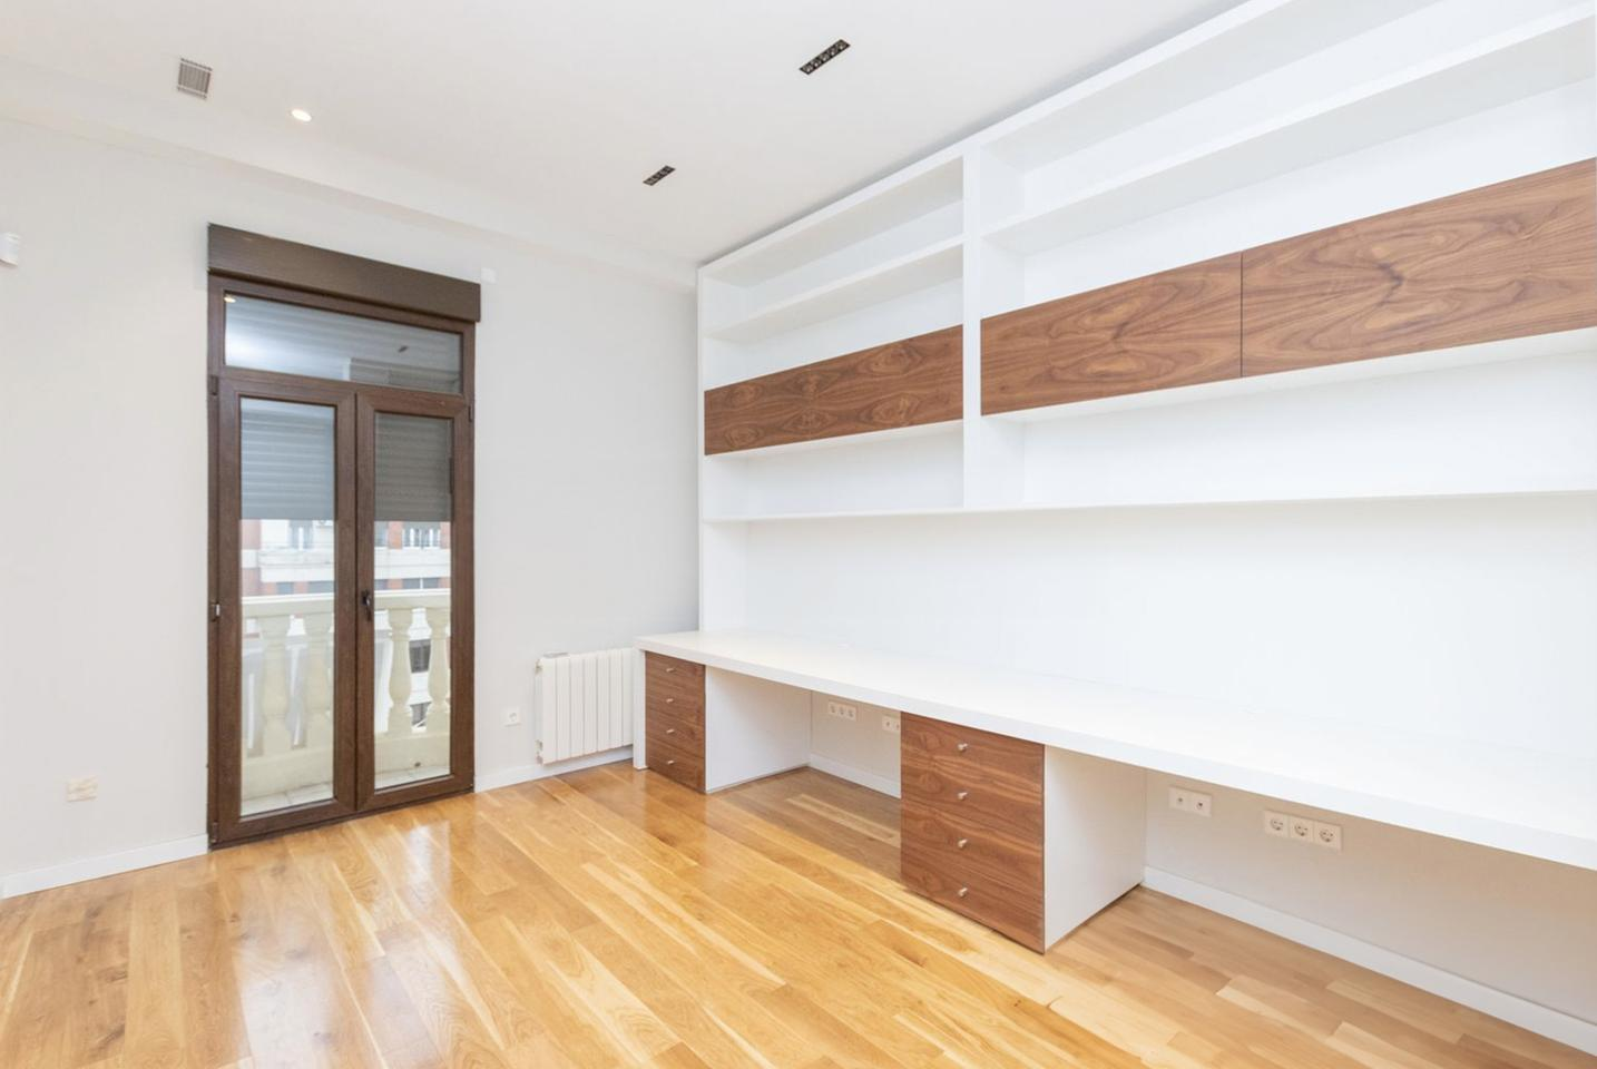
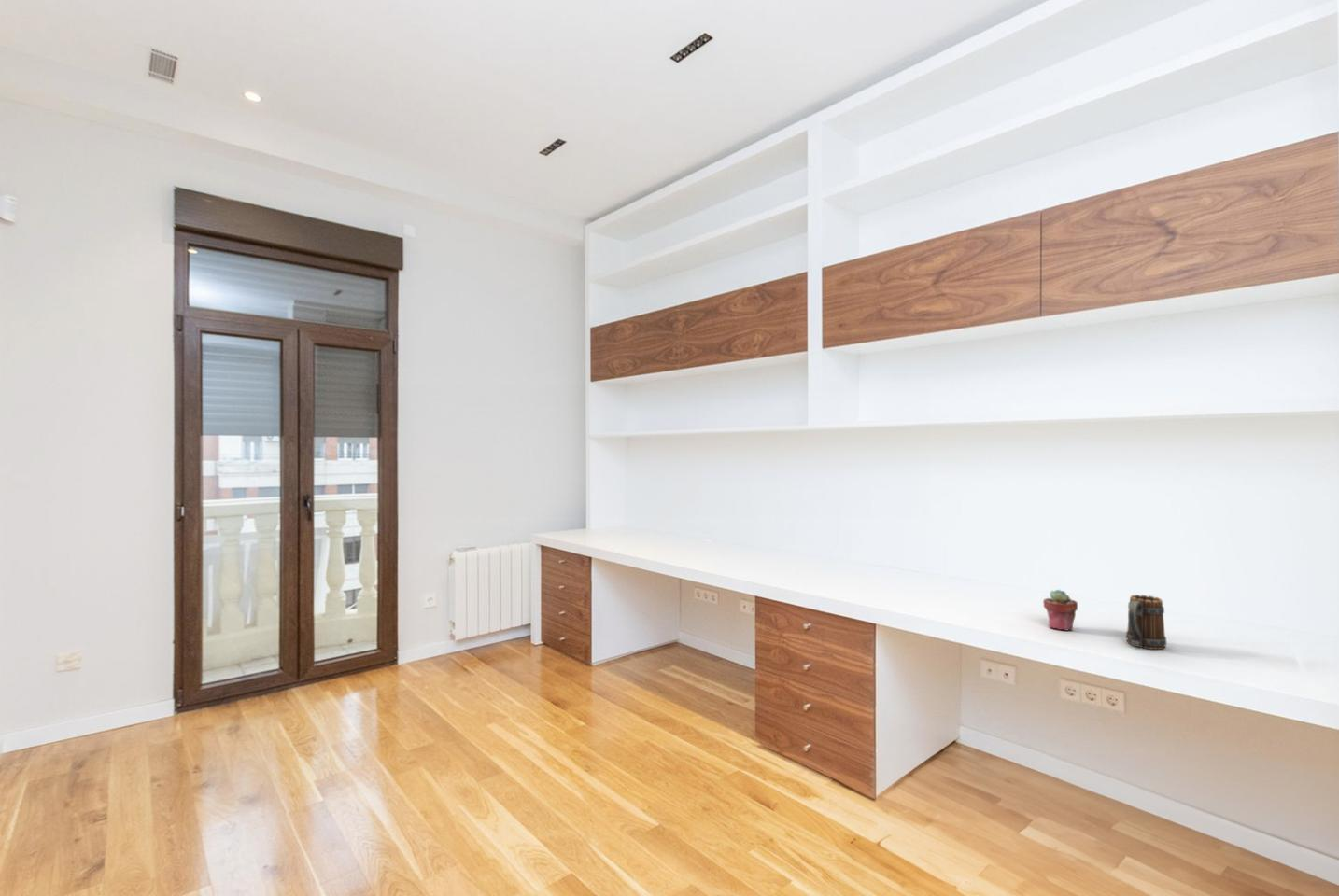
+ mug (1142, 622)
+ potted succulent (1060, 609)
